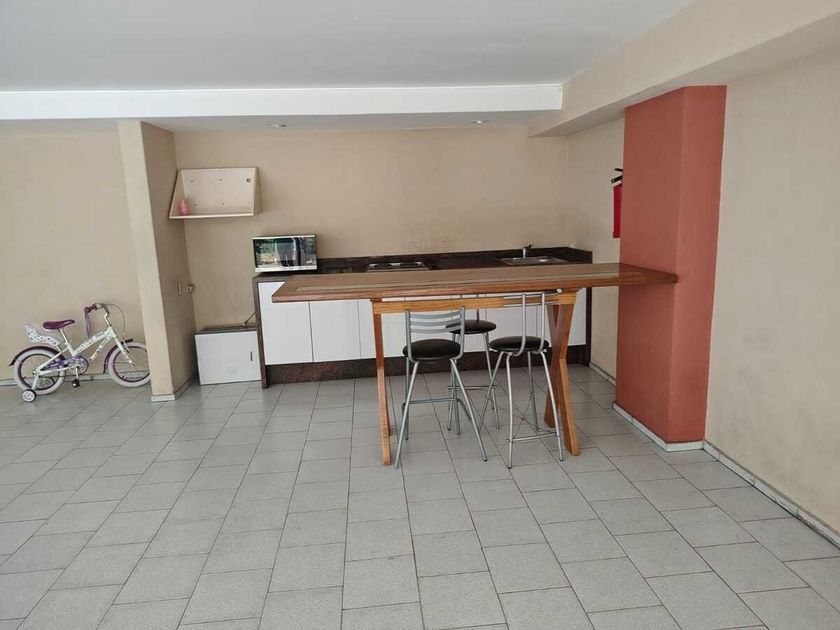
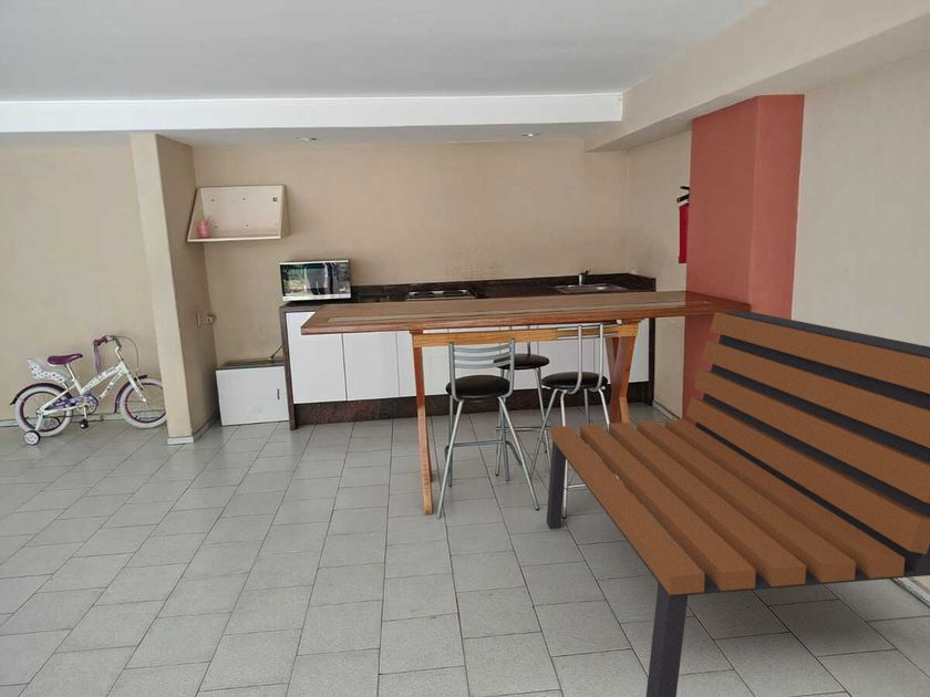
+ bench (715, 468)
